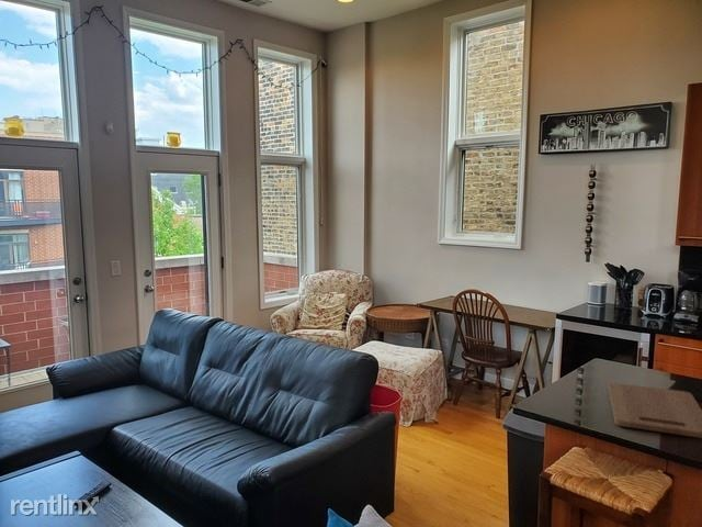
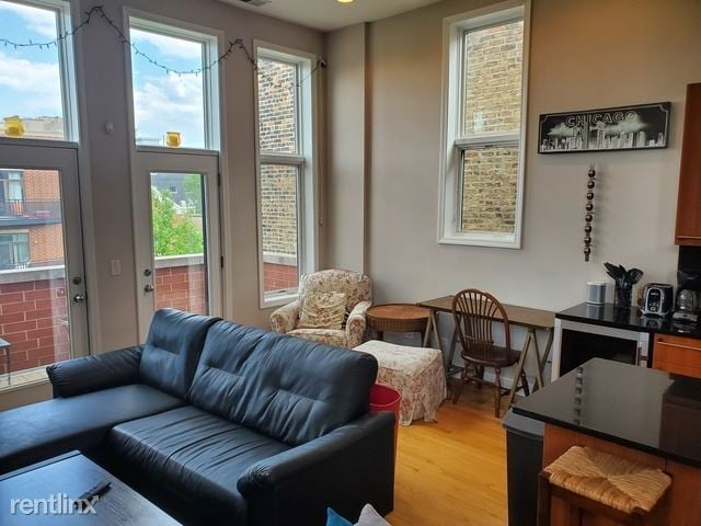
- cutting board (655, 407)
